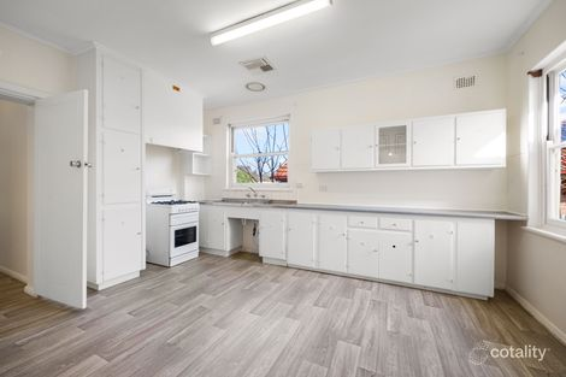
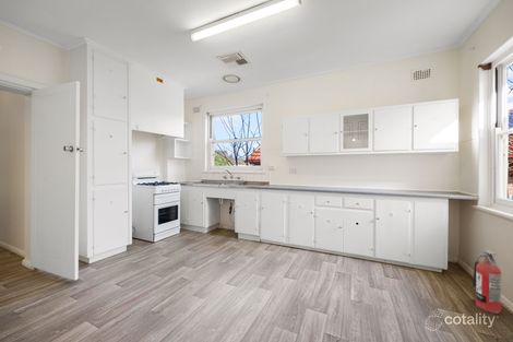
+ fire extinguisher (487, 278)
